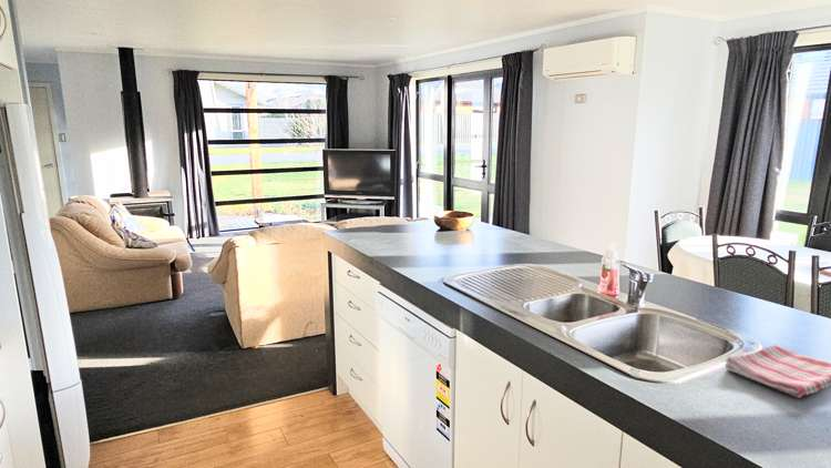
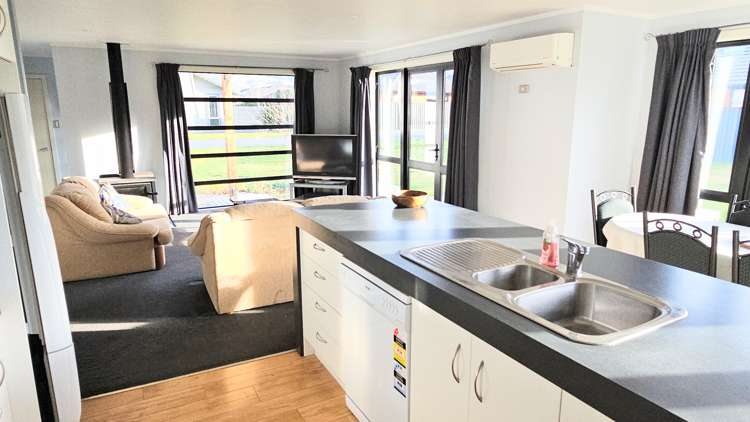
- dish towel (788, 366)
